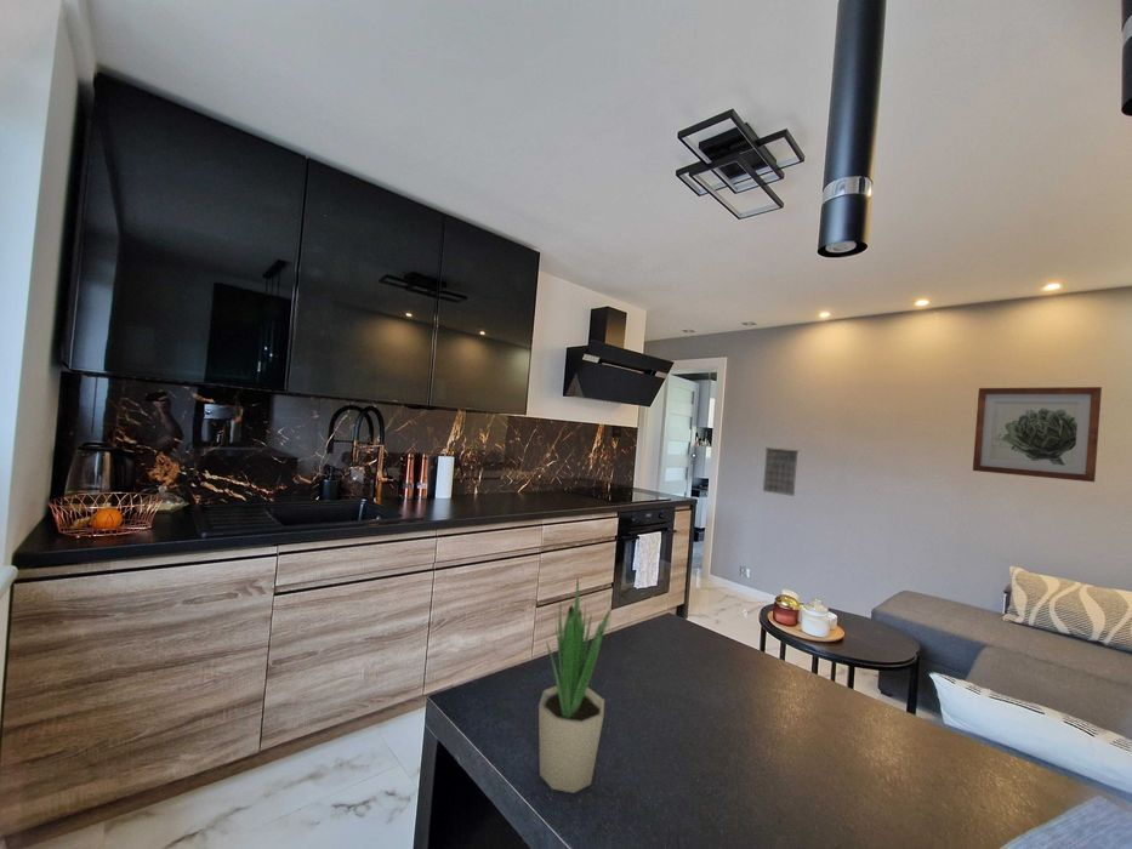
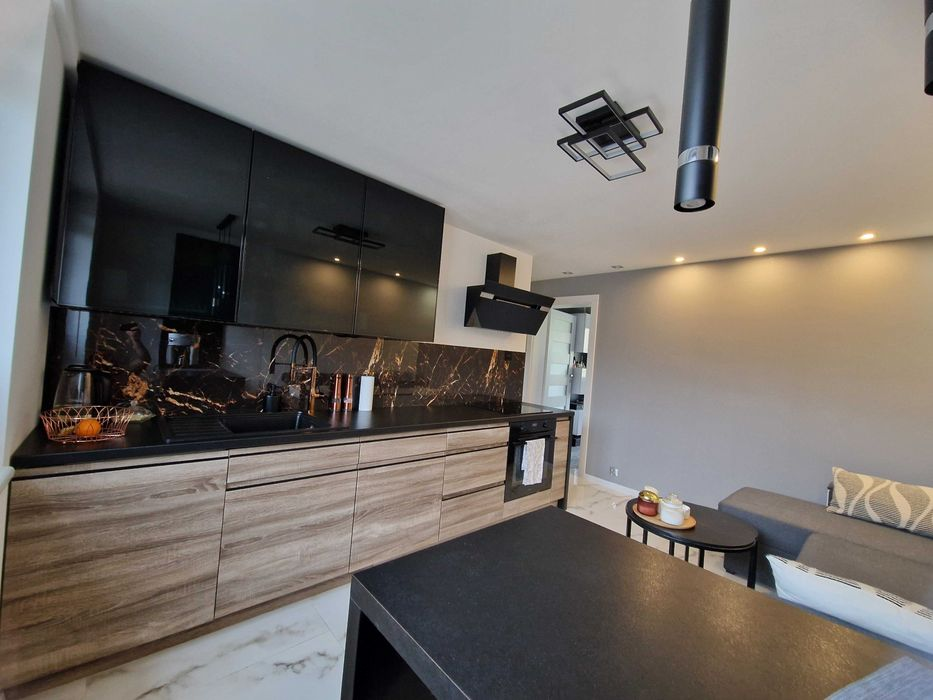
- potted plant (575, 678)
- calendar (780, 466)
- wall art (1033, 432)
